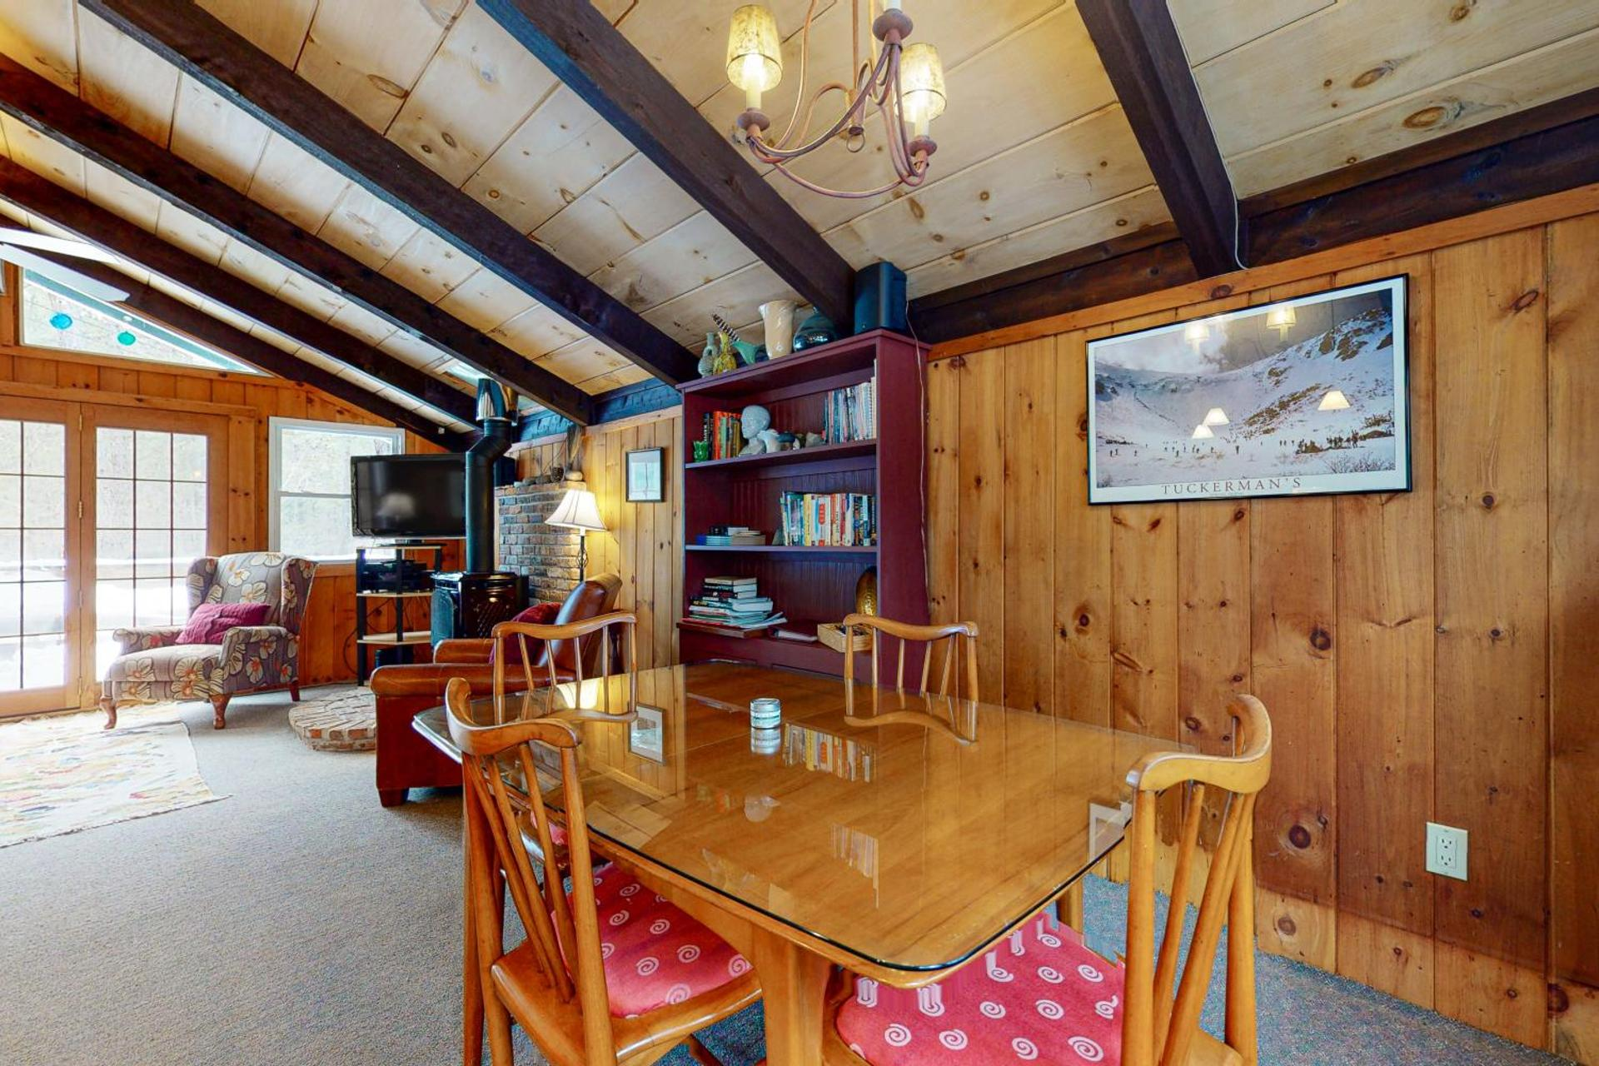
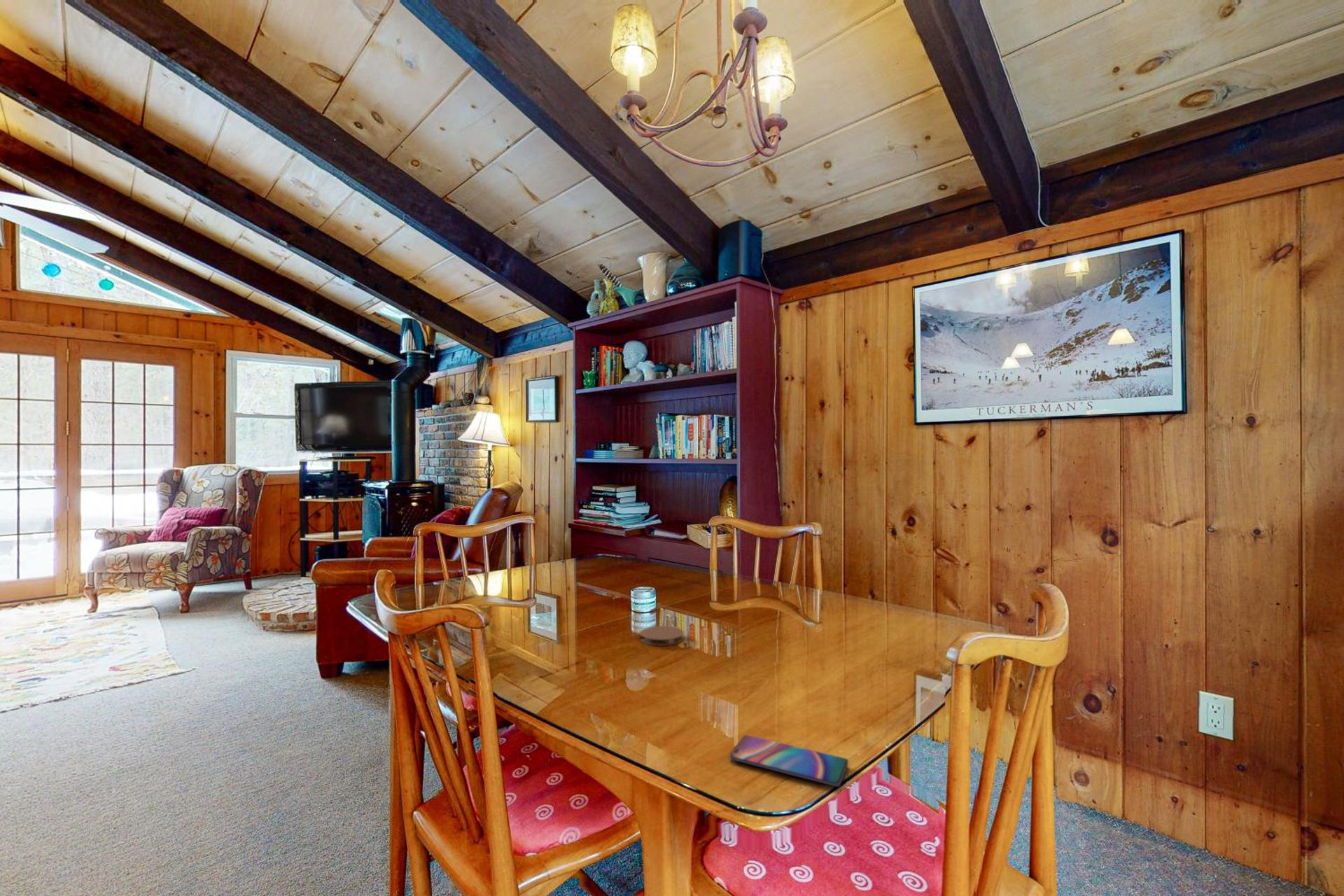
+ smartphone (788, 759)
+ coaster (662, 635)
